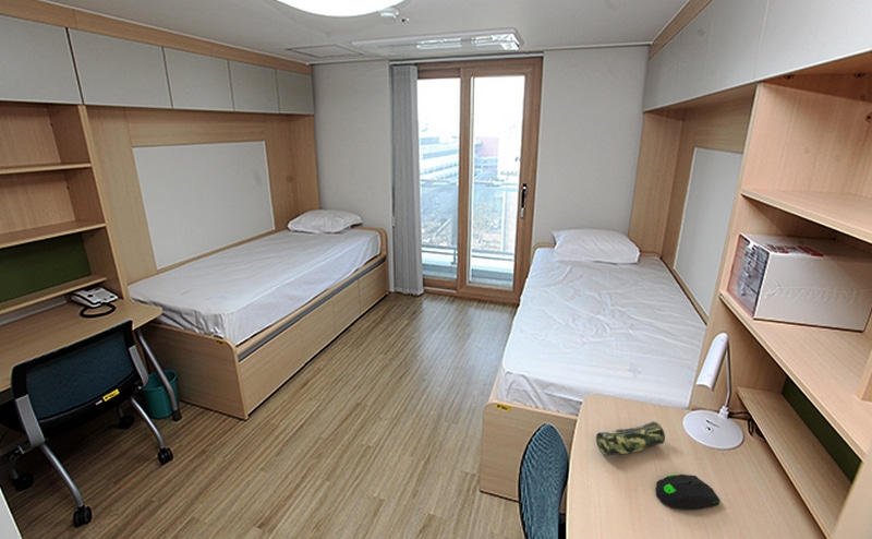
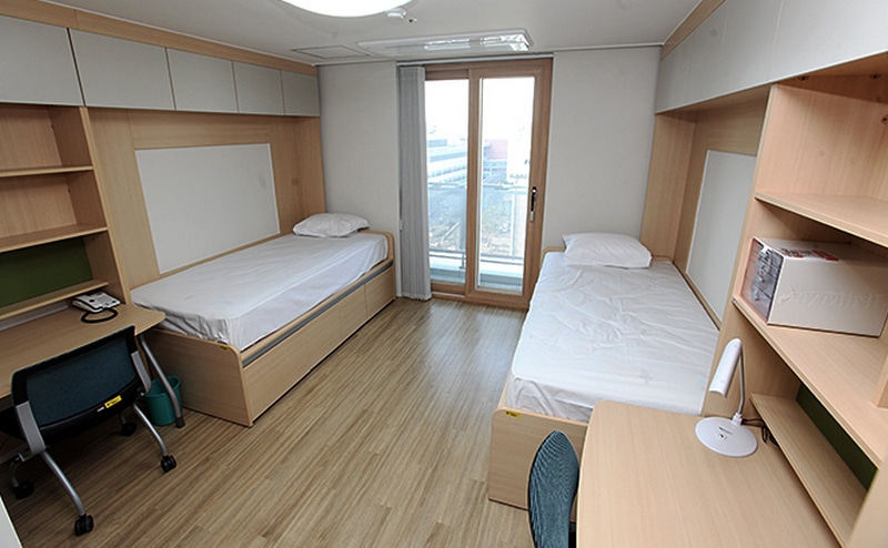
- pencil case (628, 439)
- computer mouse (683, 487)
